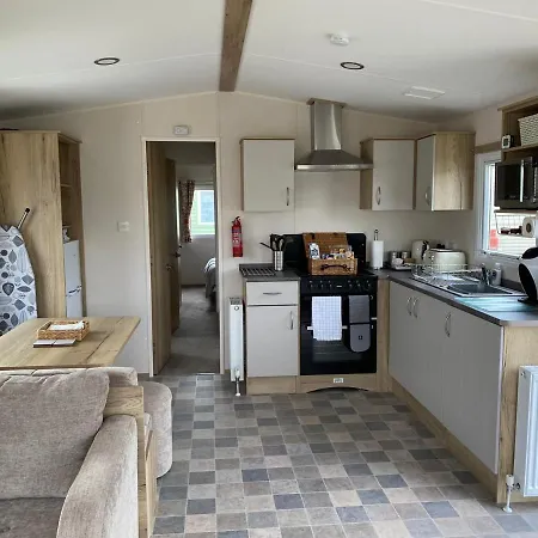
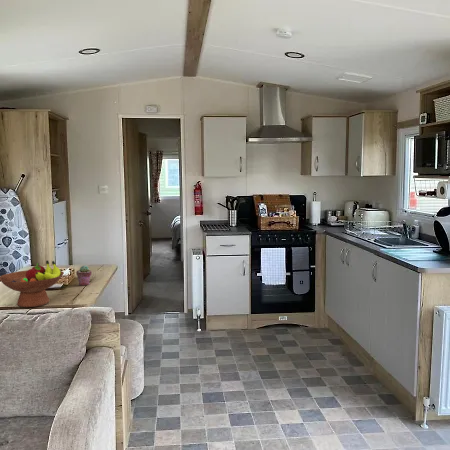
+ potted succulent (84, 275)
+ fruit bowl (32, 284)
